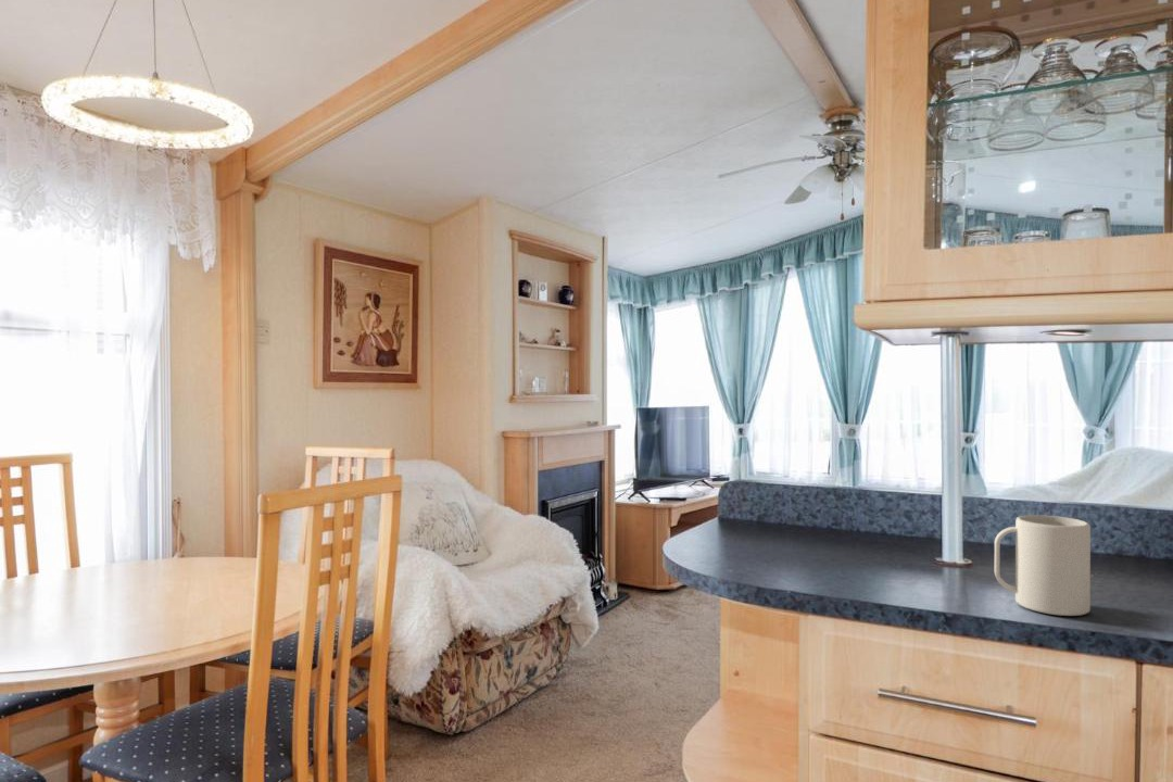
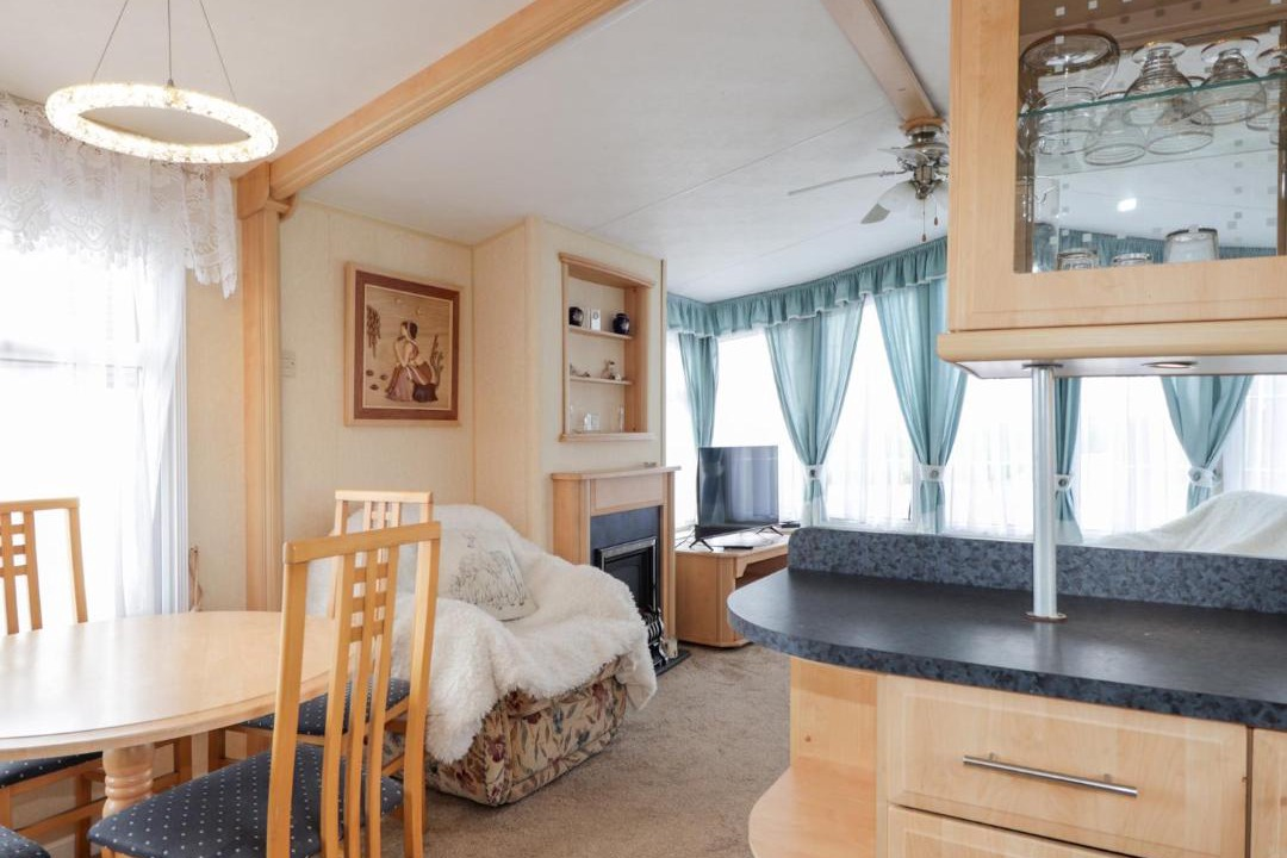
- mug (1040, 563)
